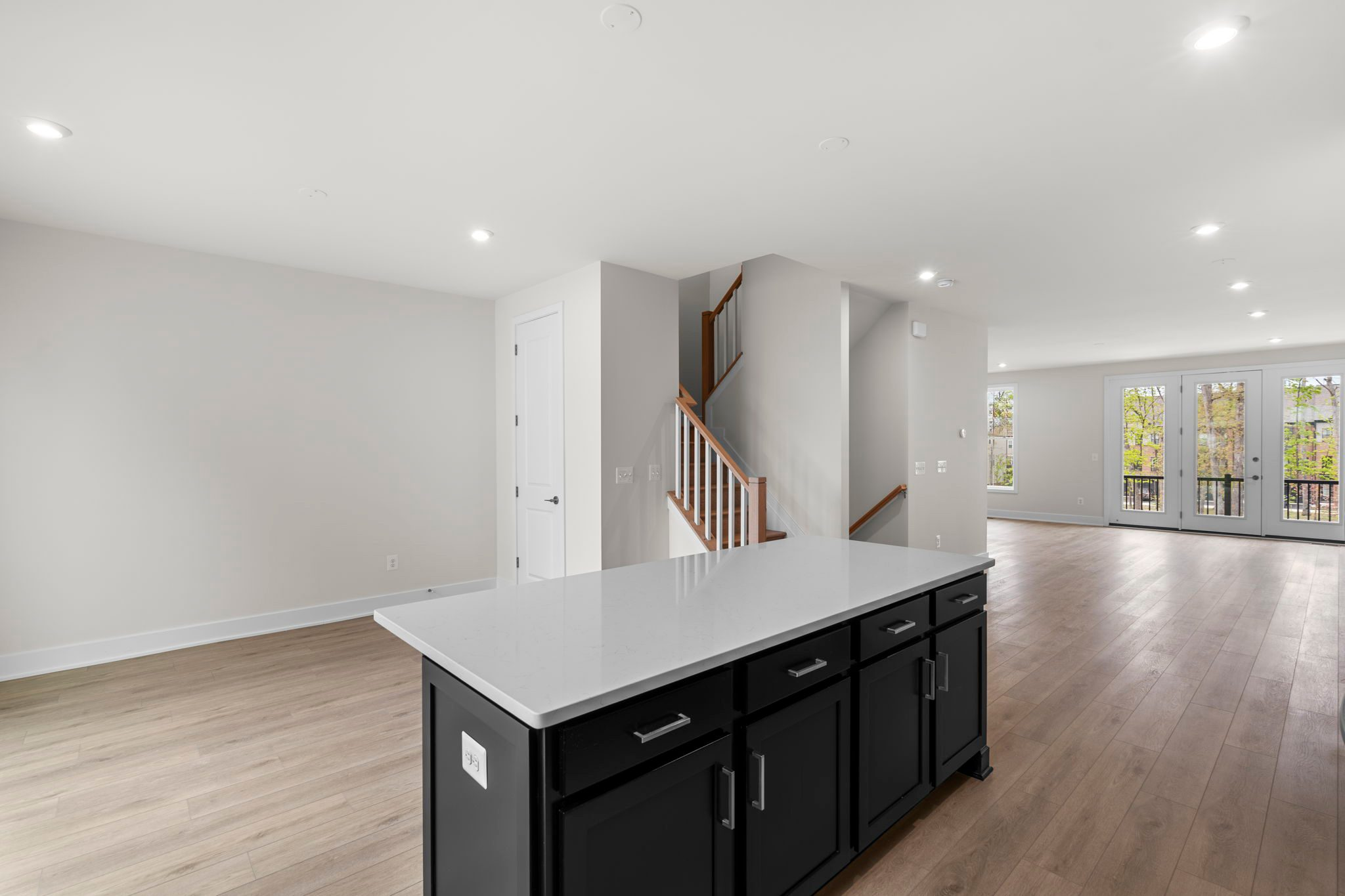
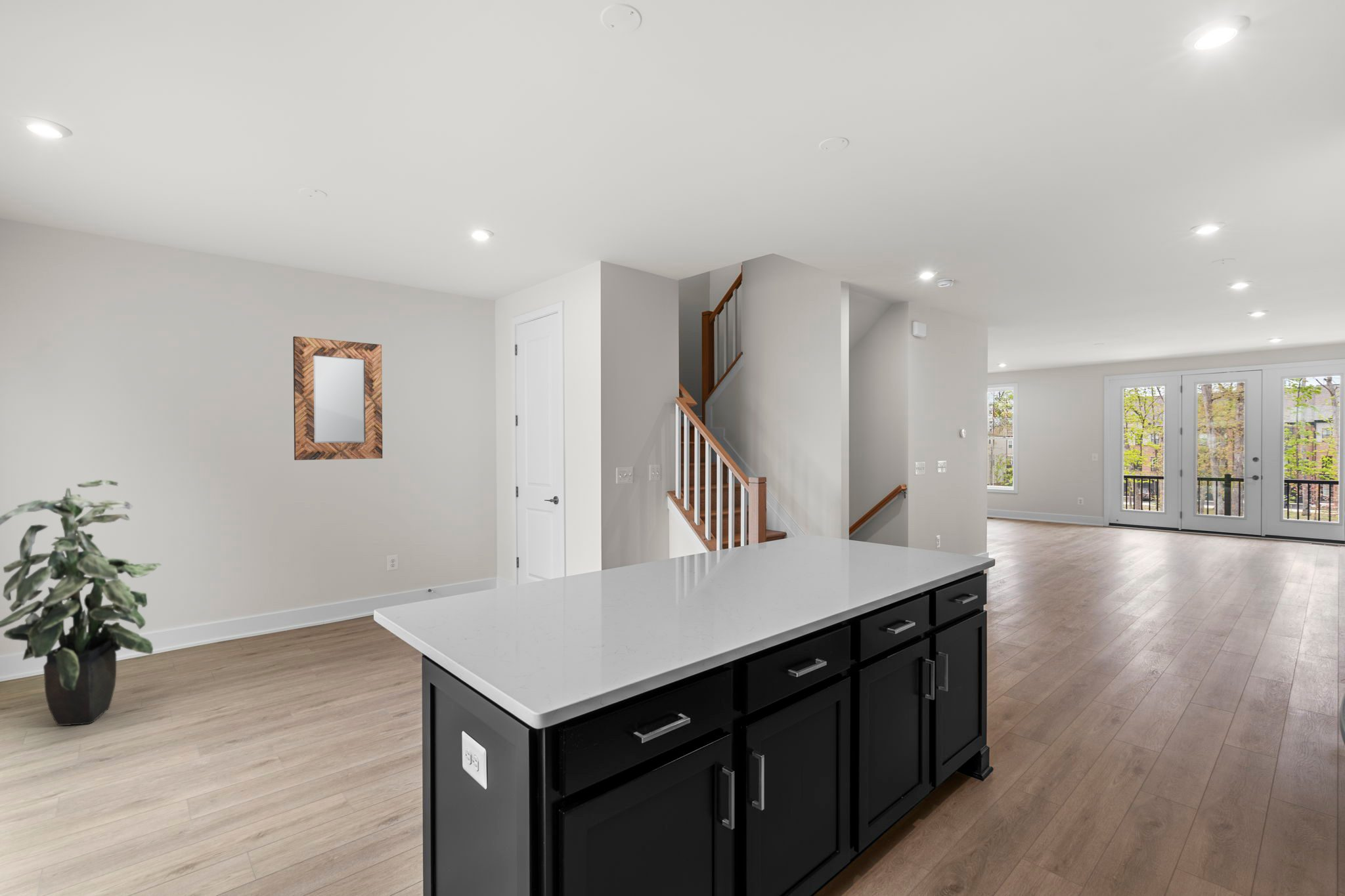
+ indoor plant (85, 602)
+ home mirror (340, 400)
